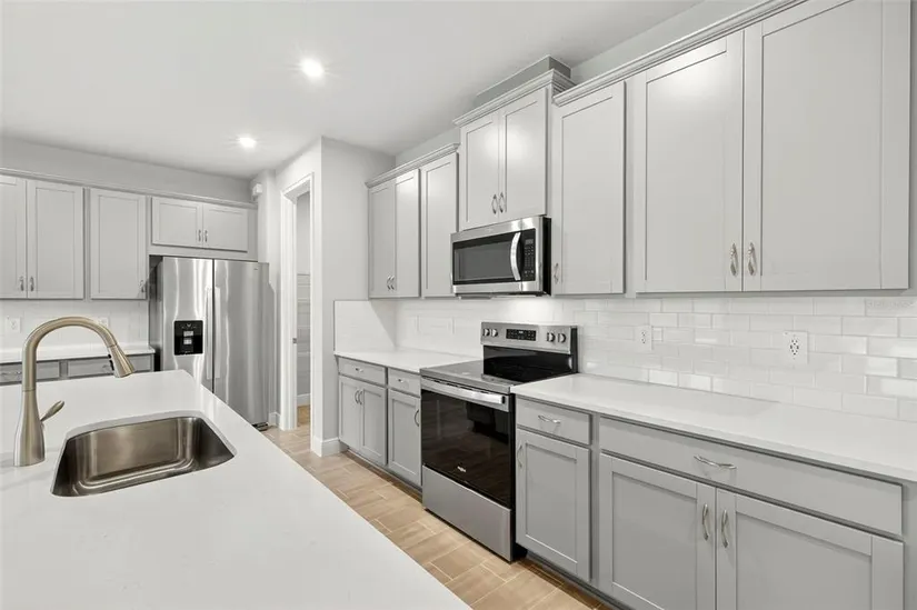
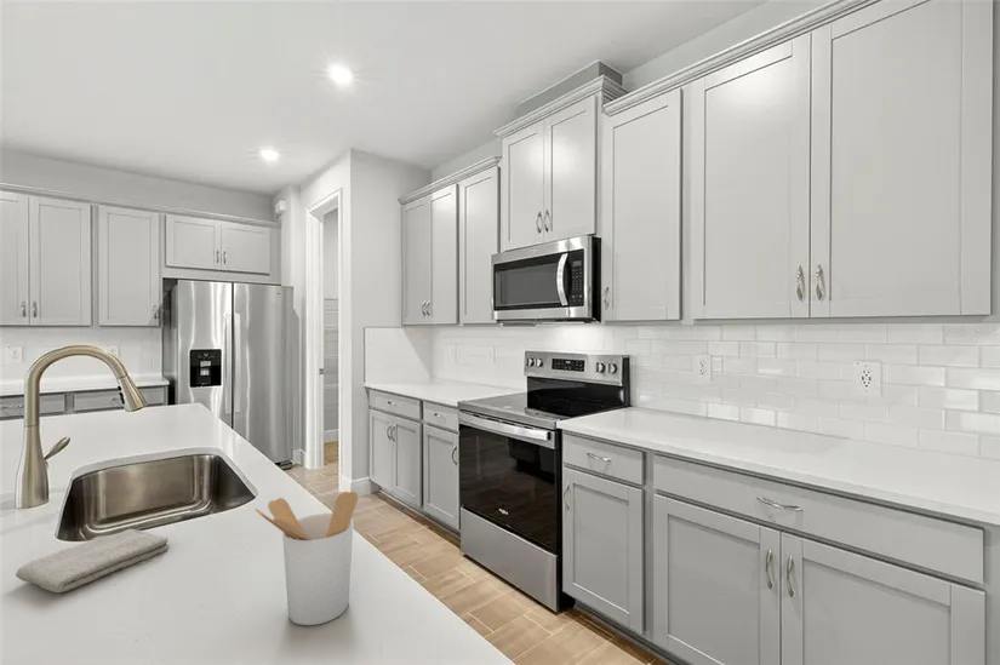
+ washcloth (99, 556)
+ utensil holder (305, 554)
